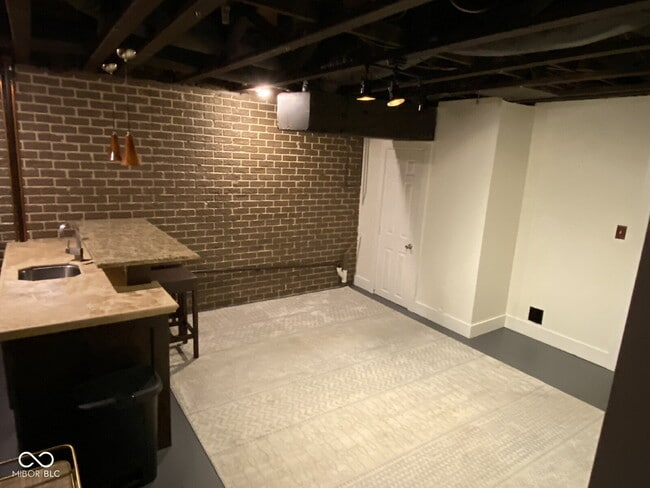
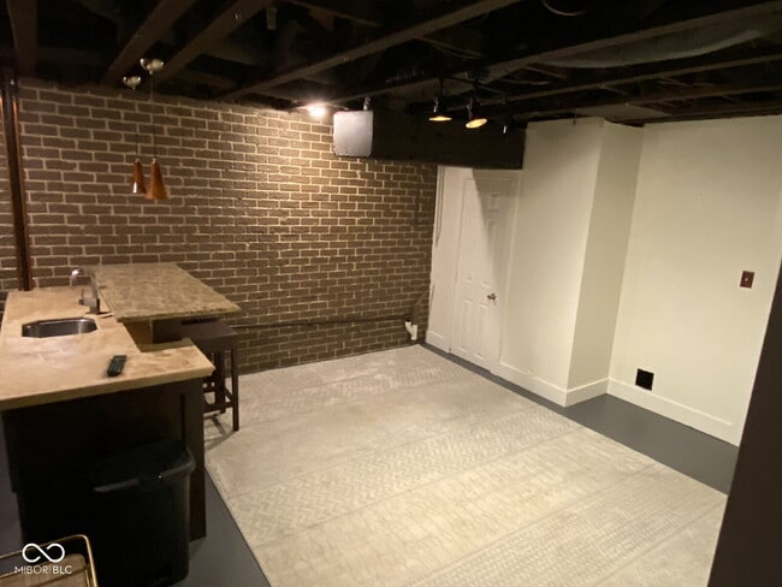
+ remote control (117, 364)
